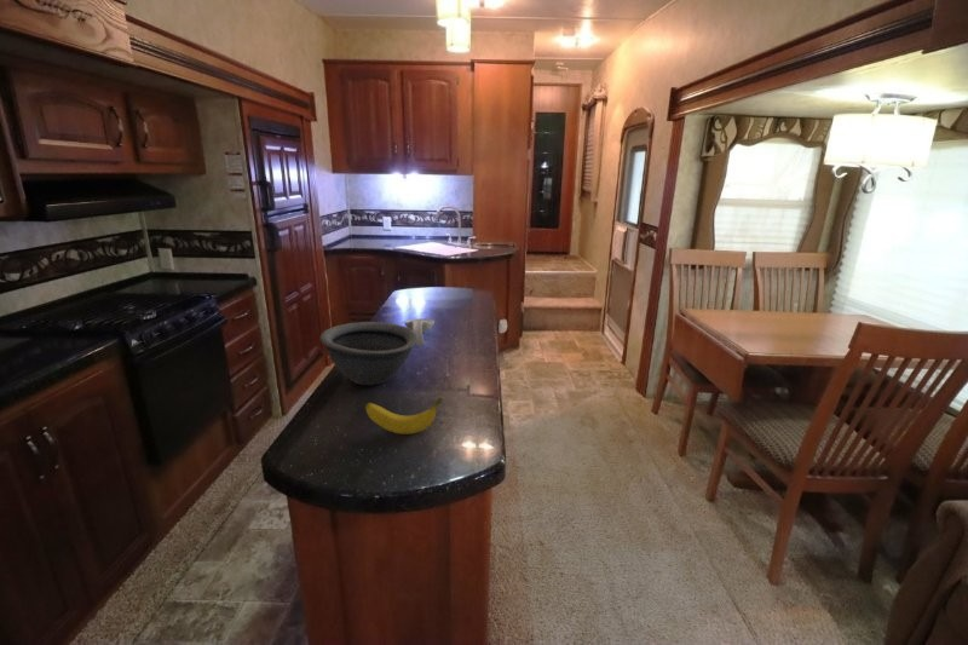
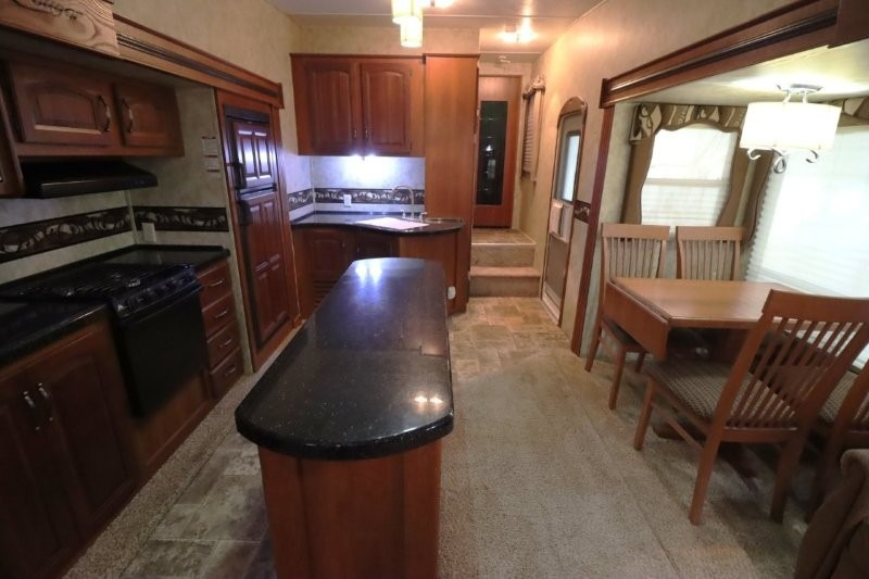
- bowl (371, 355)
- spoon rest (419, 326)
- banana (402, 415)
